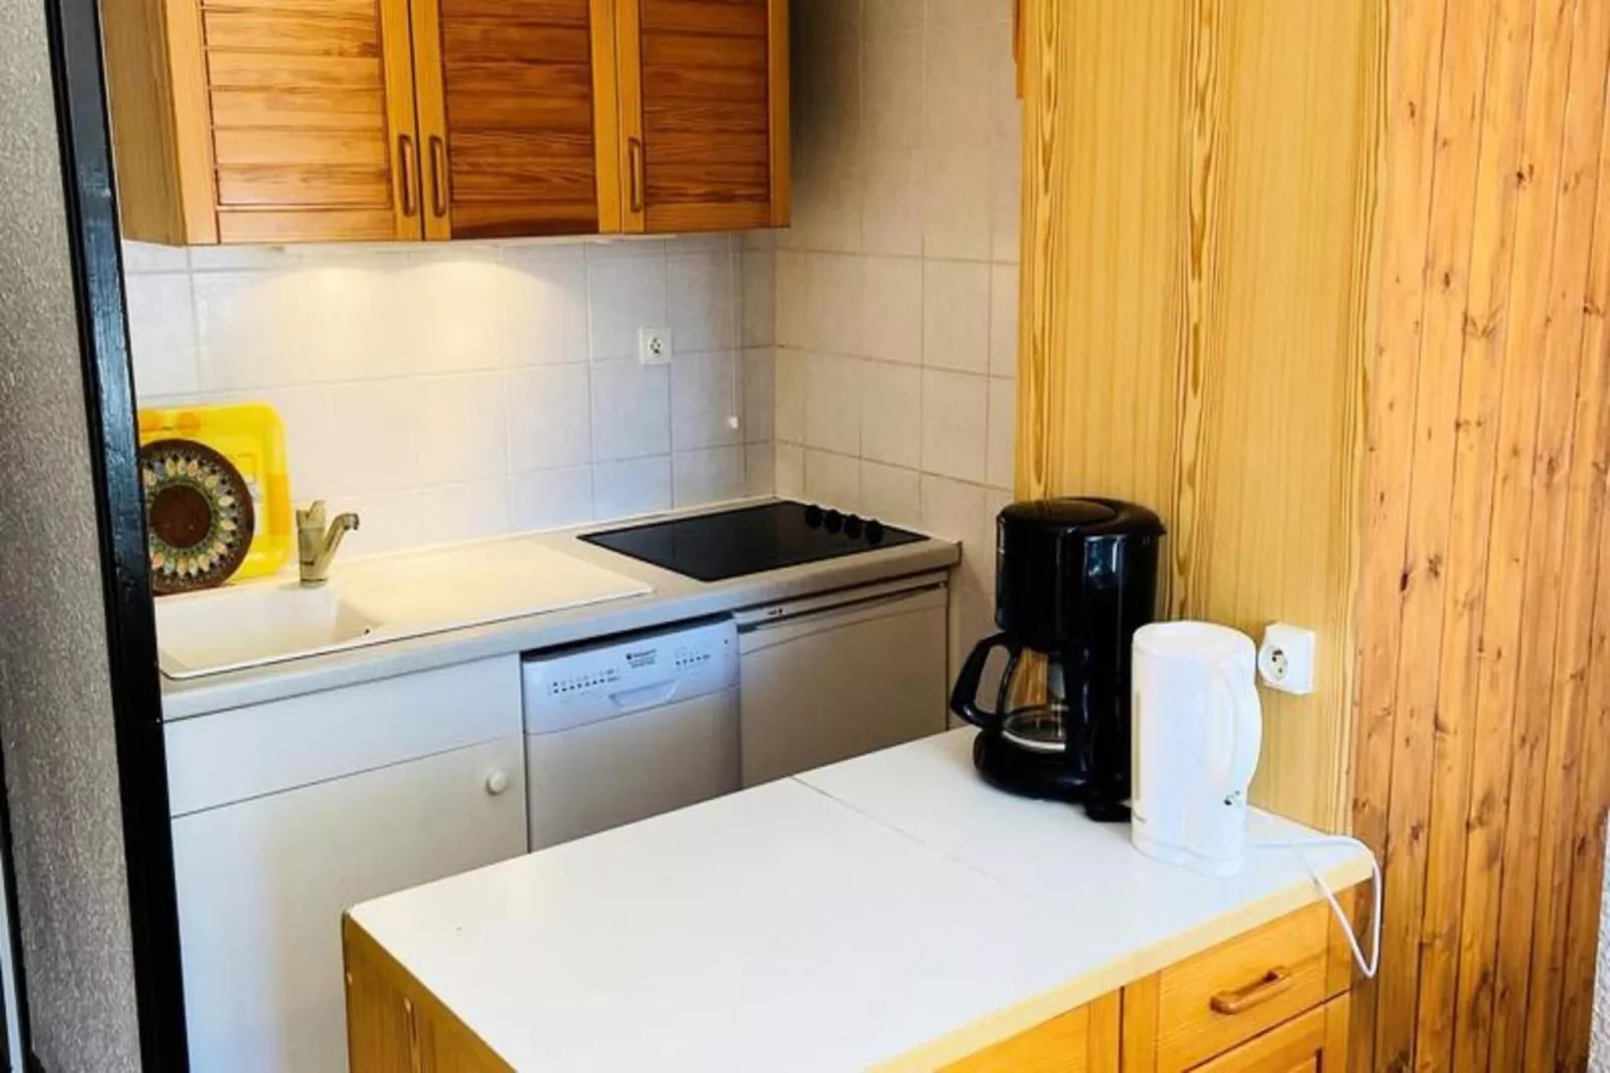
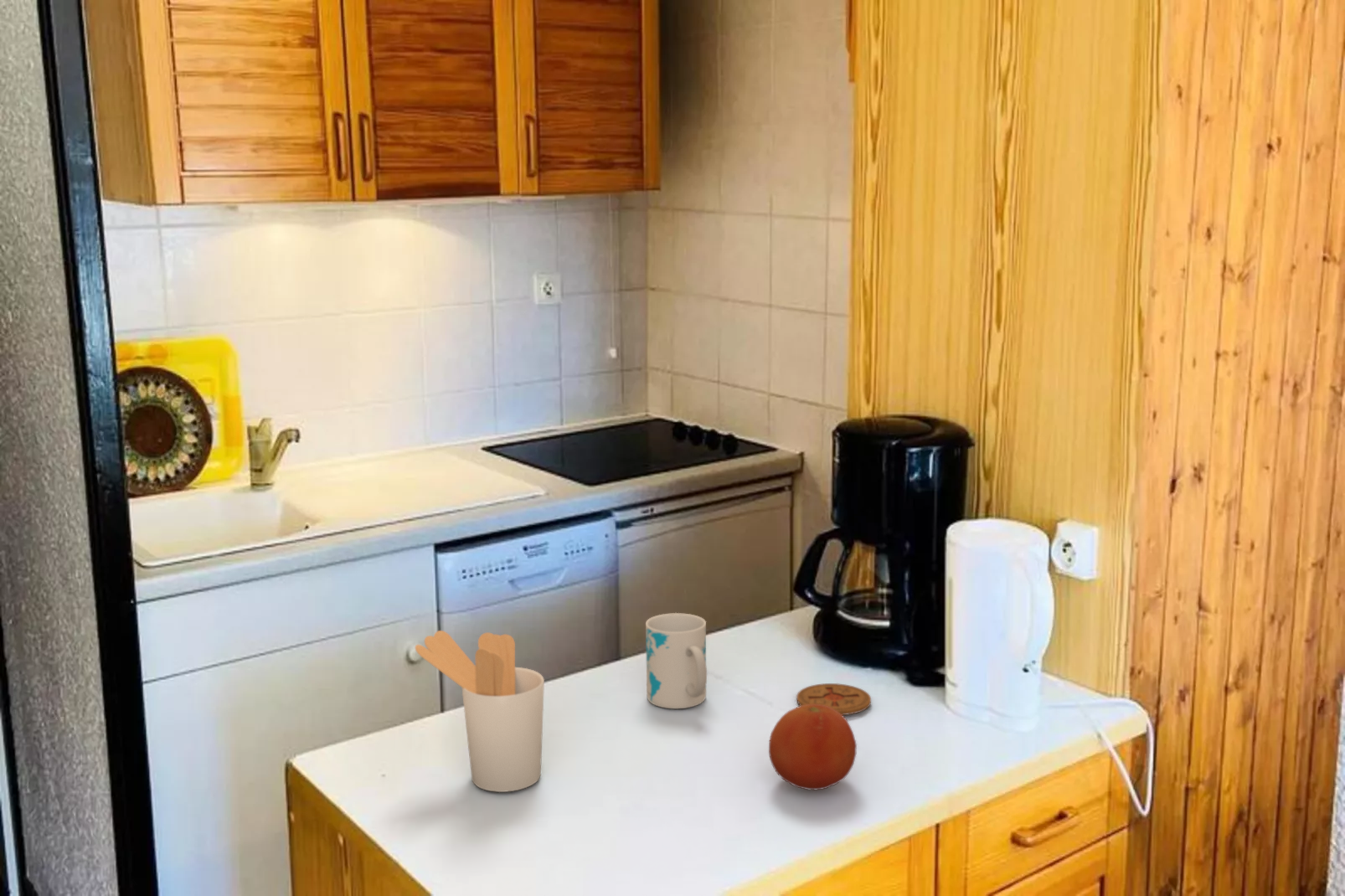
+ coaster (833, 698)
+ mug (683, 665)
+ fruit (813, 744)
+ utensil holder (482, 705)
